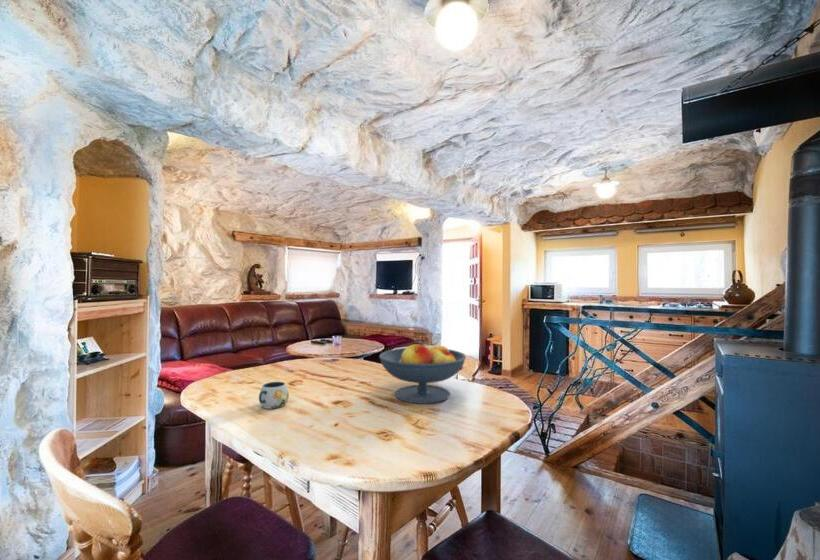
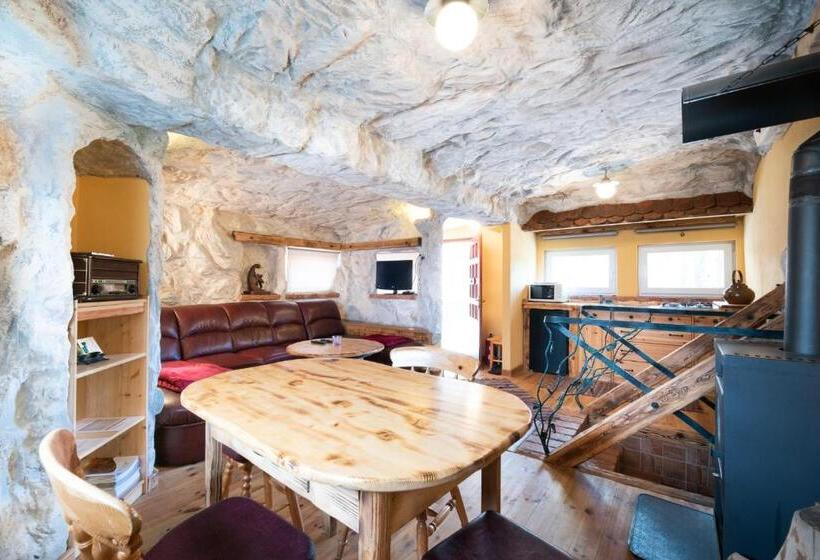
- mug (271, 395)
- fruit bowl (422, 367)
